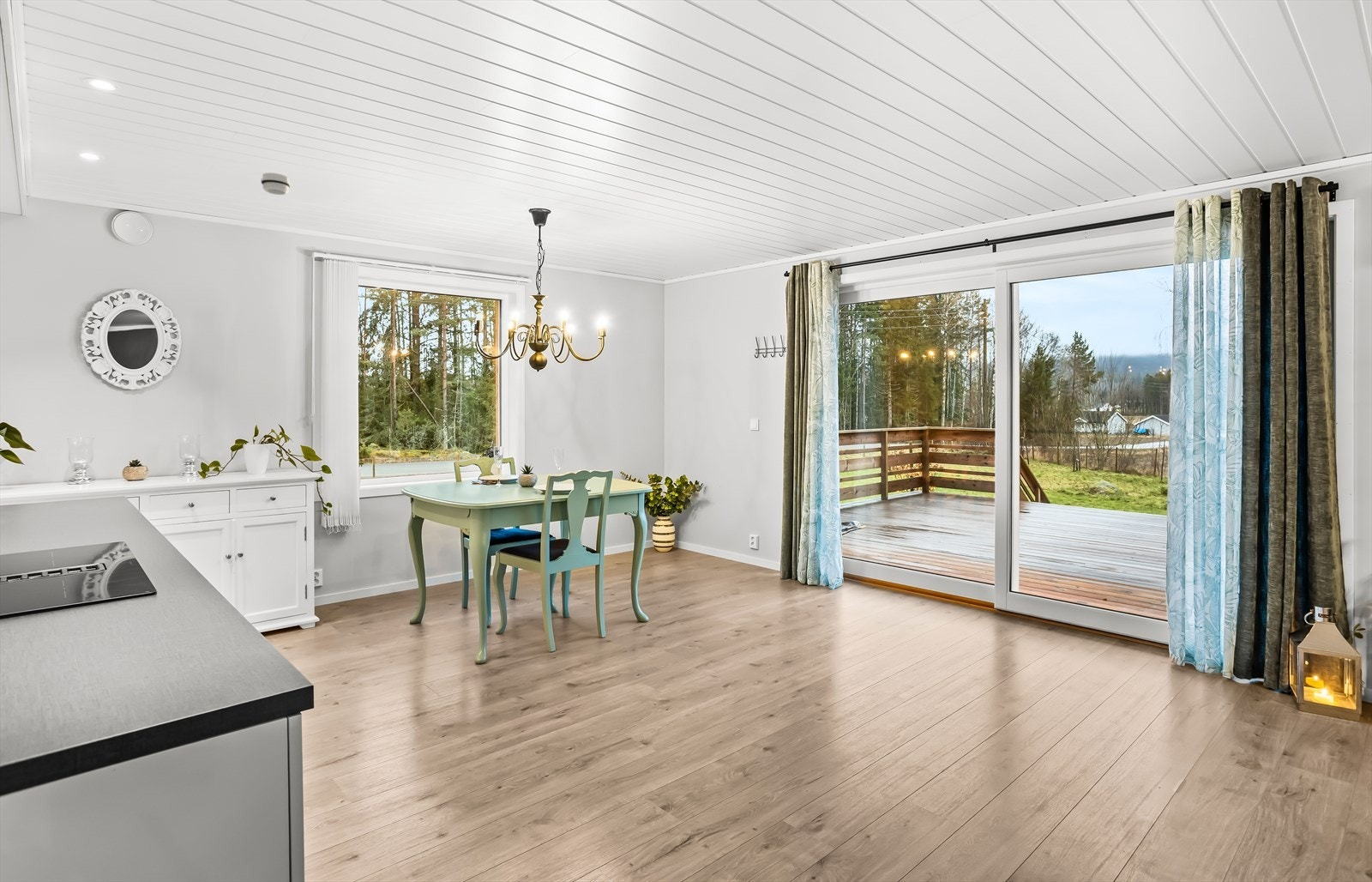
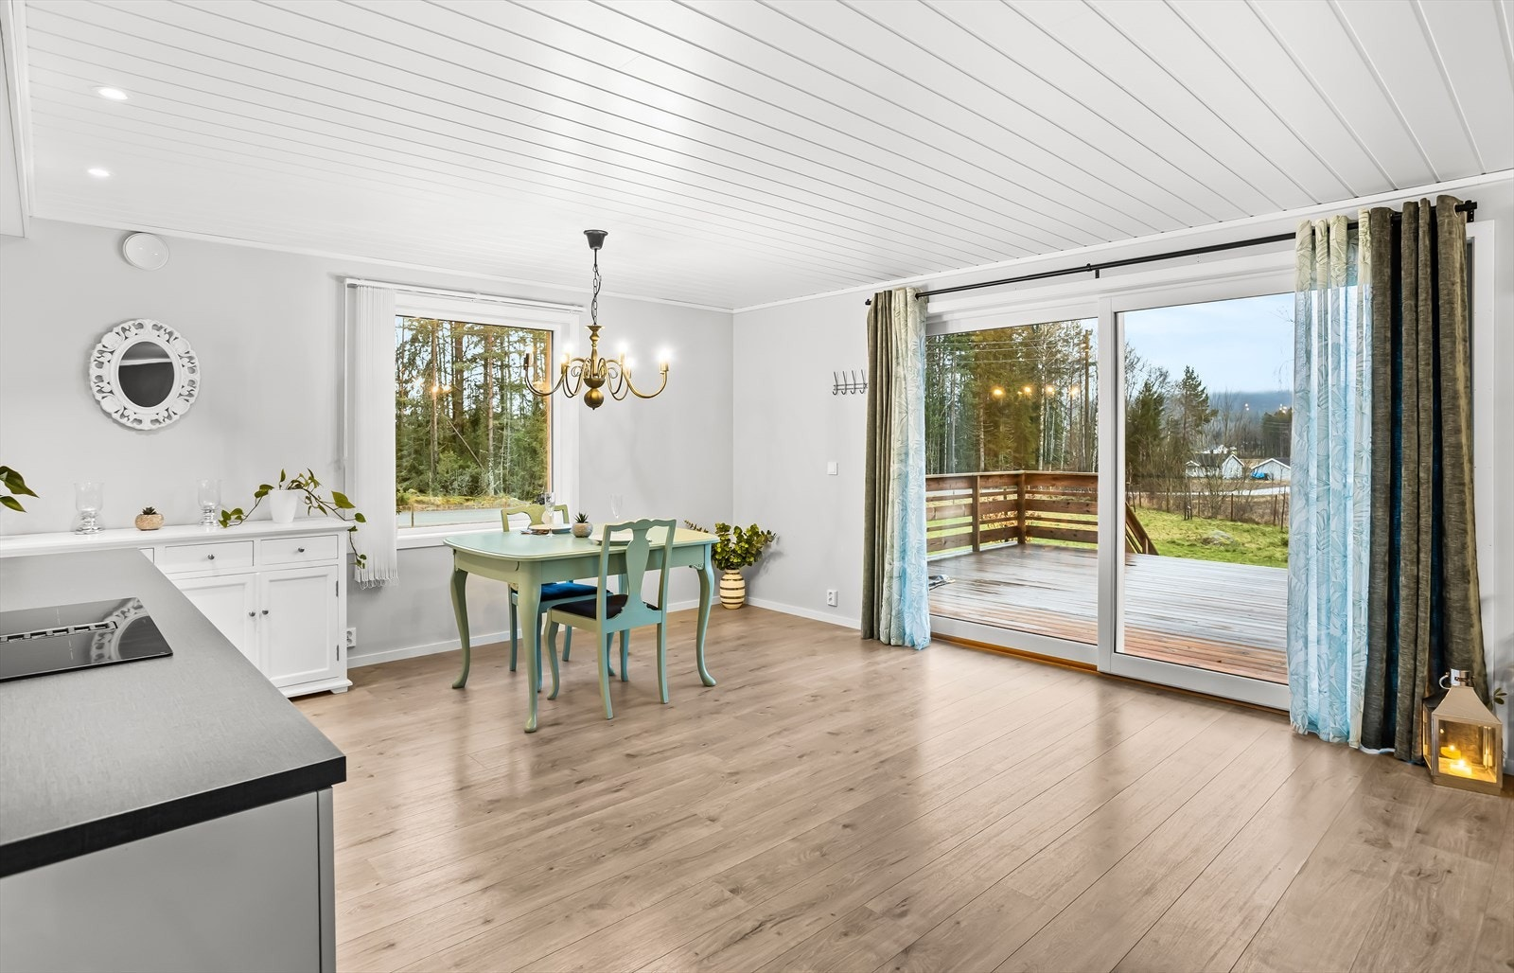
- smoke detector (275, 184)
